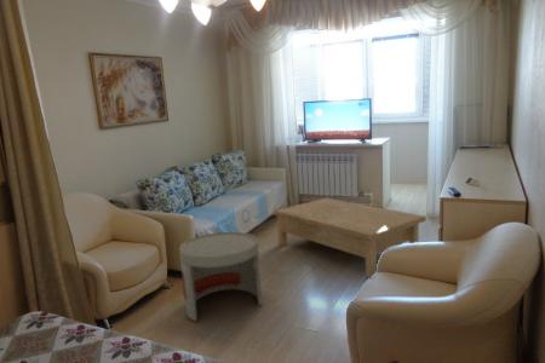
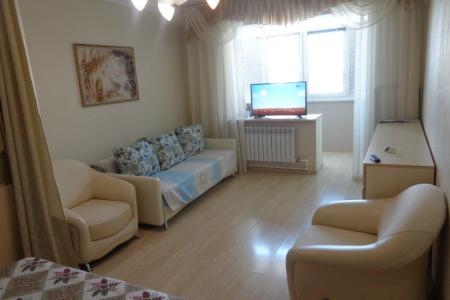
- coffee table (344, 231)
- side table (222, 275)
